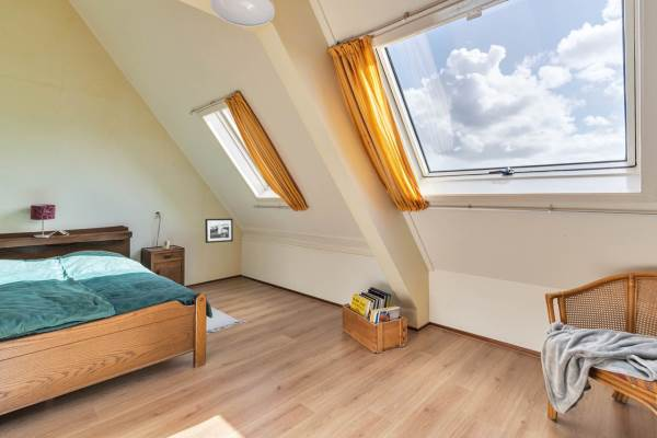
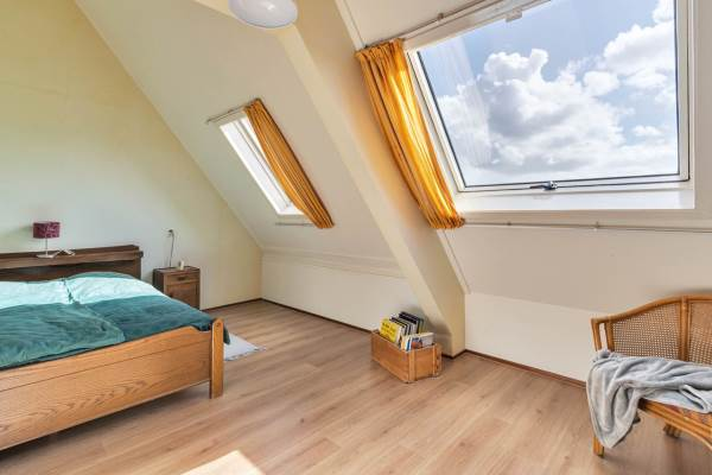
- picture frame (219, 230)
